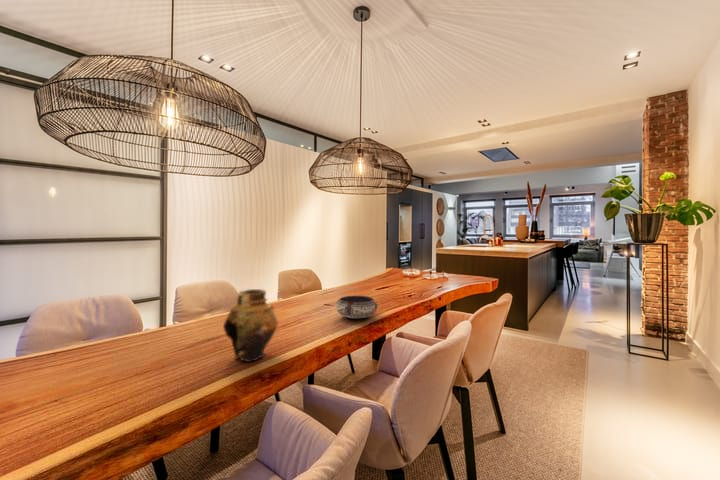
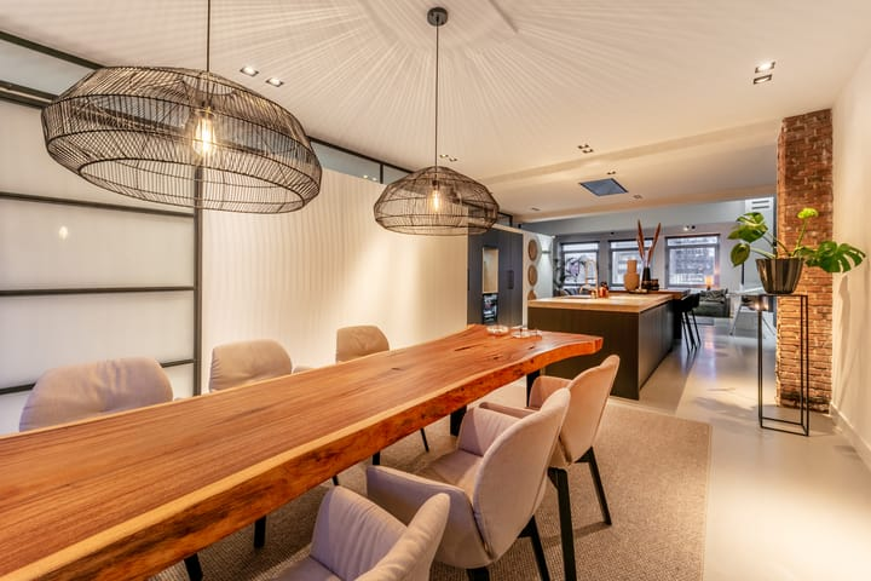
- vase (253, 323)
- bowl (356, 307)
